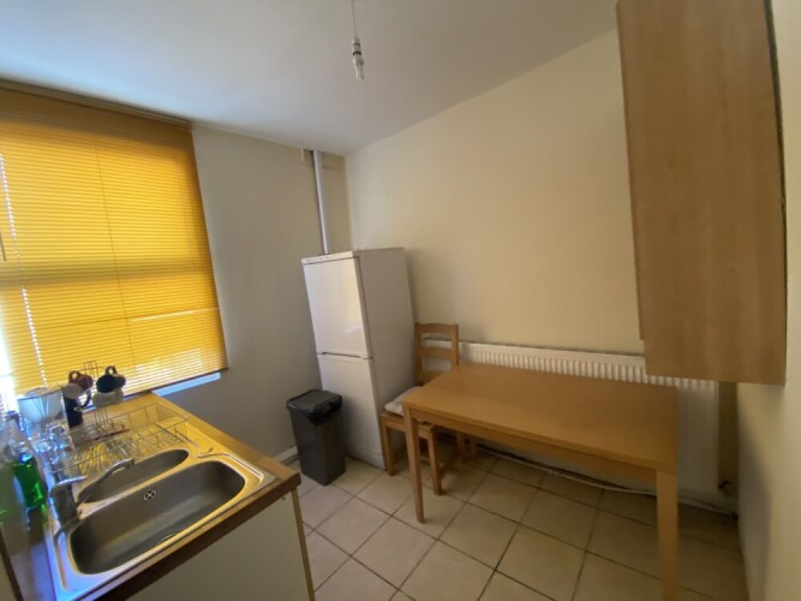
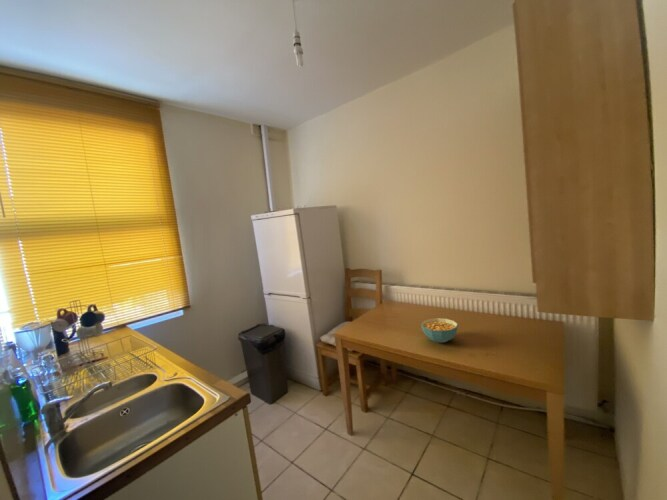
+ cereal bowl (439, 332)
